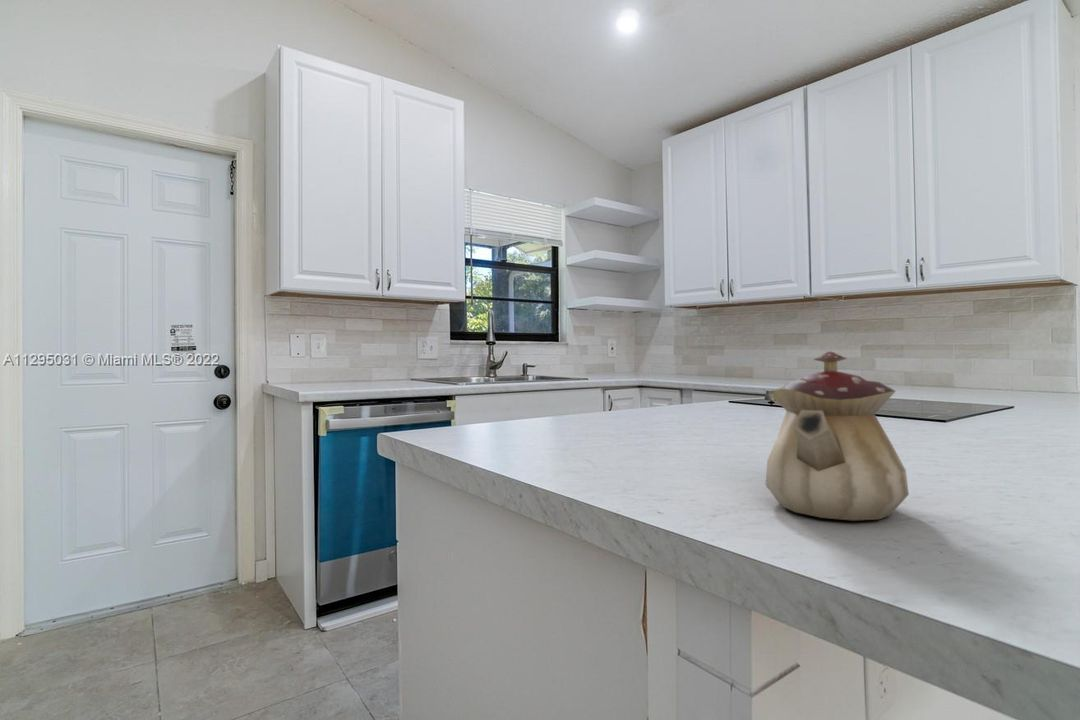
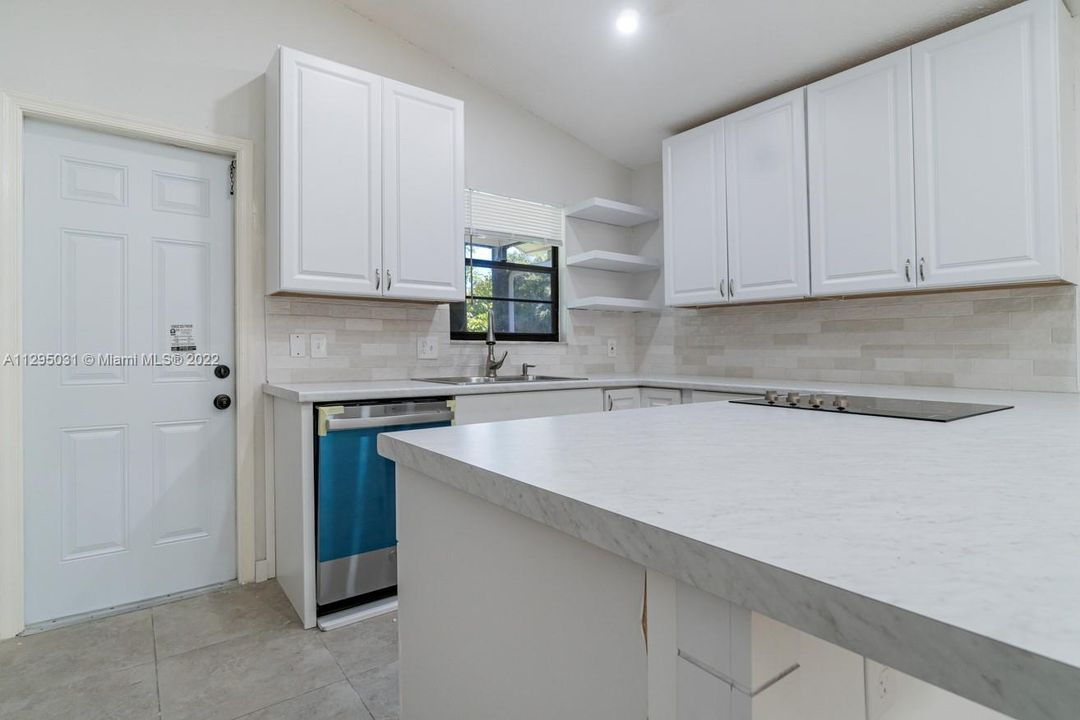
- teapot (833, 427)
